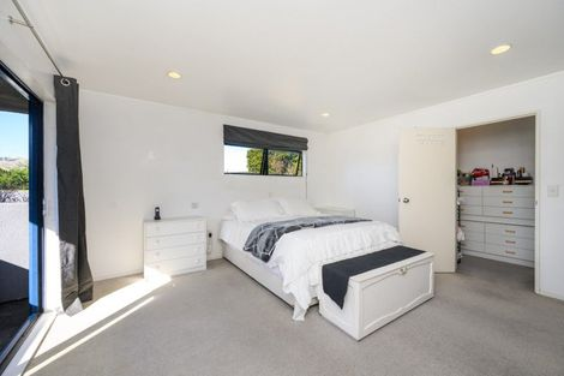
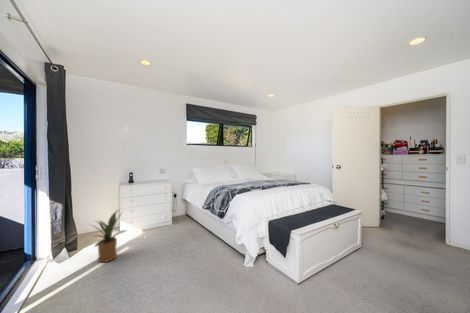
+ house plant (105, 234)
